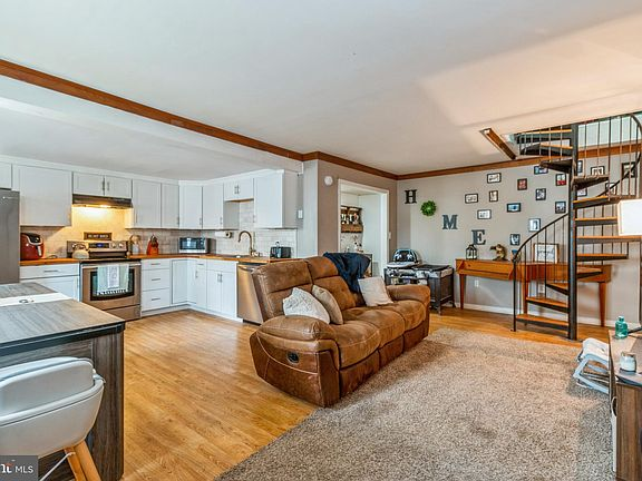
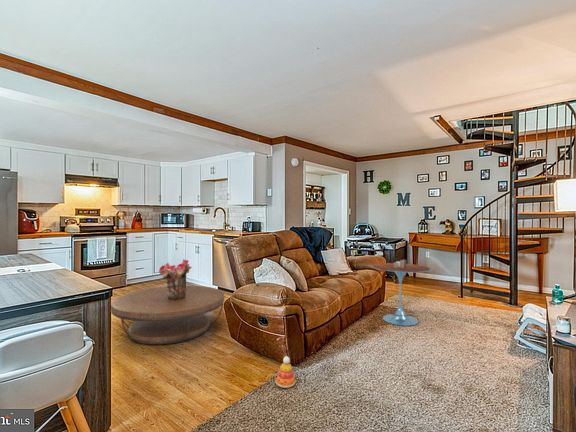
+ bouquet (175, 278)
+ stacking toy (285, 370)
+ side table (400, 288)
+ coffee table (170, 313)
